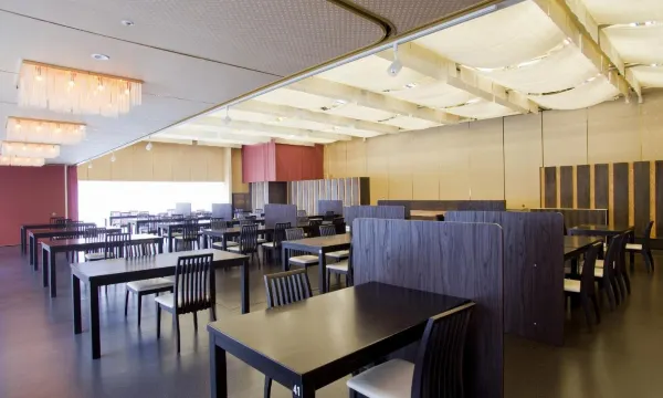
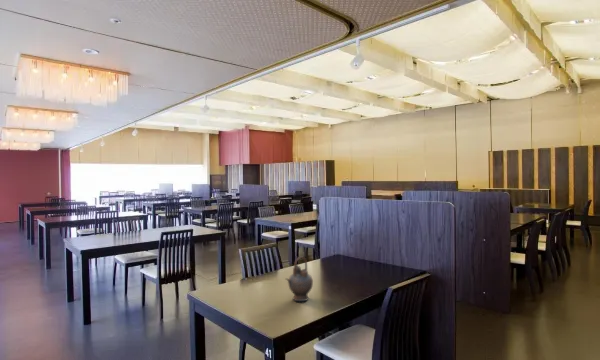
+ teapot (298, 278)
